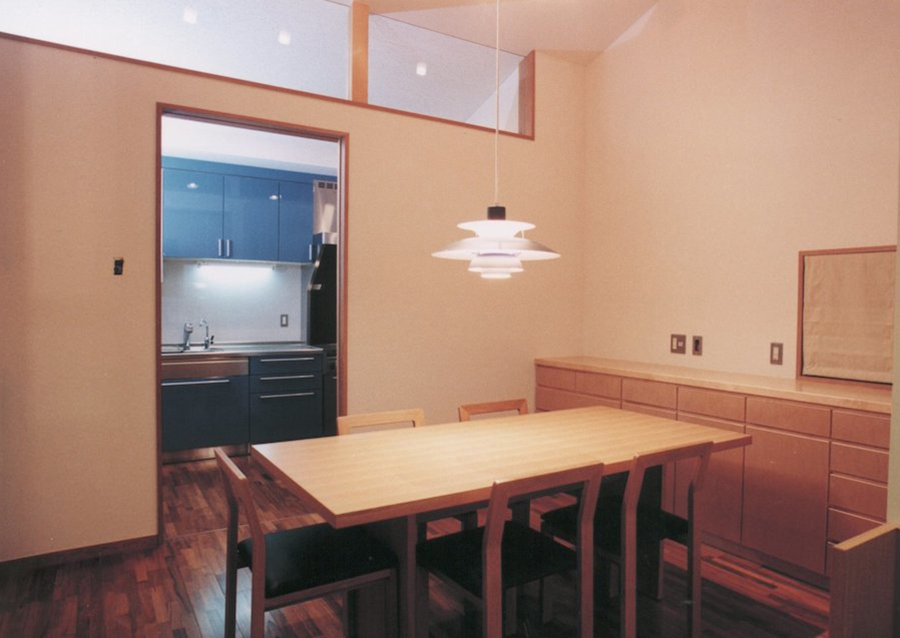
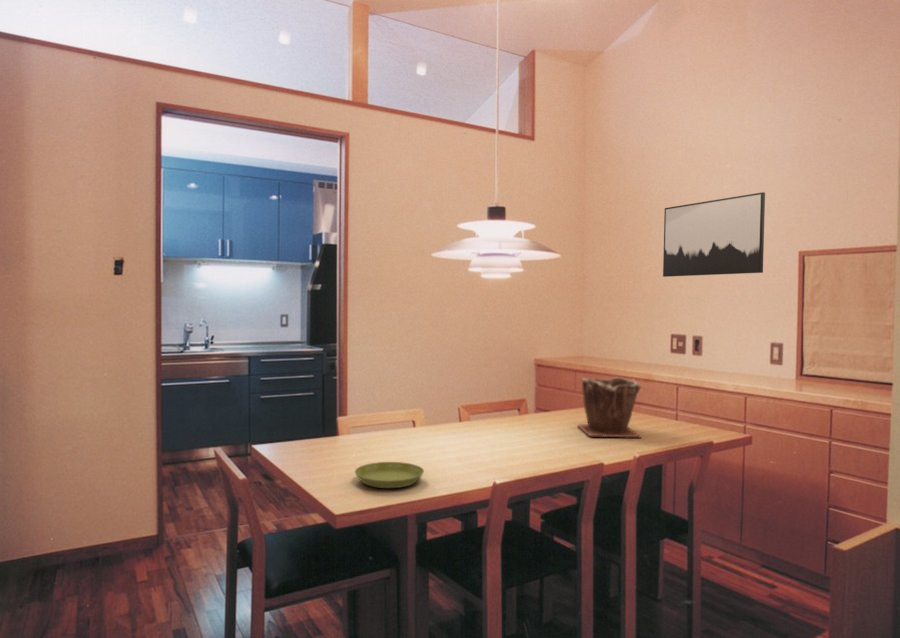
+ saucer (389, 475)
+ plant pot (609, 405)
+ wall art (709, 237)
